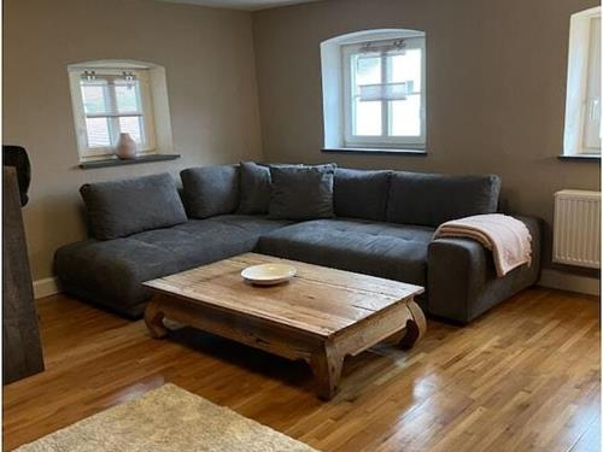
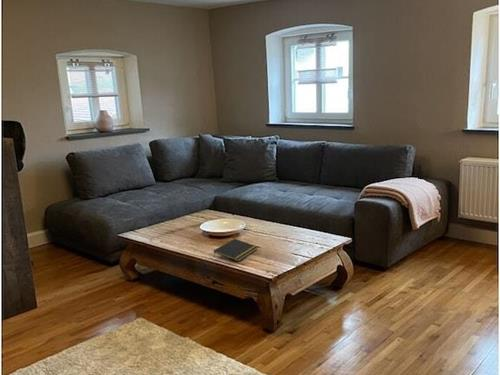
+ notepad (236, 249)
